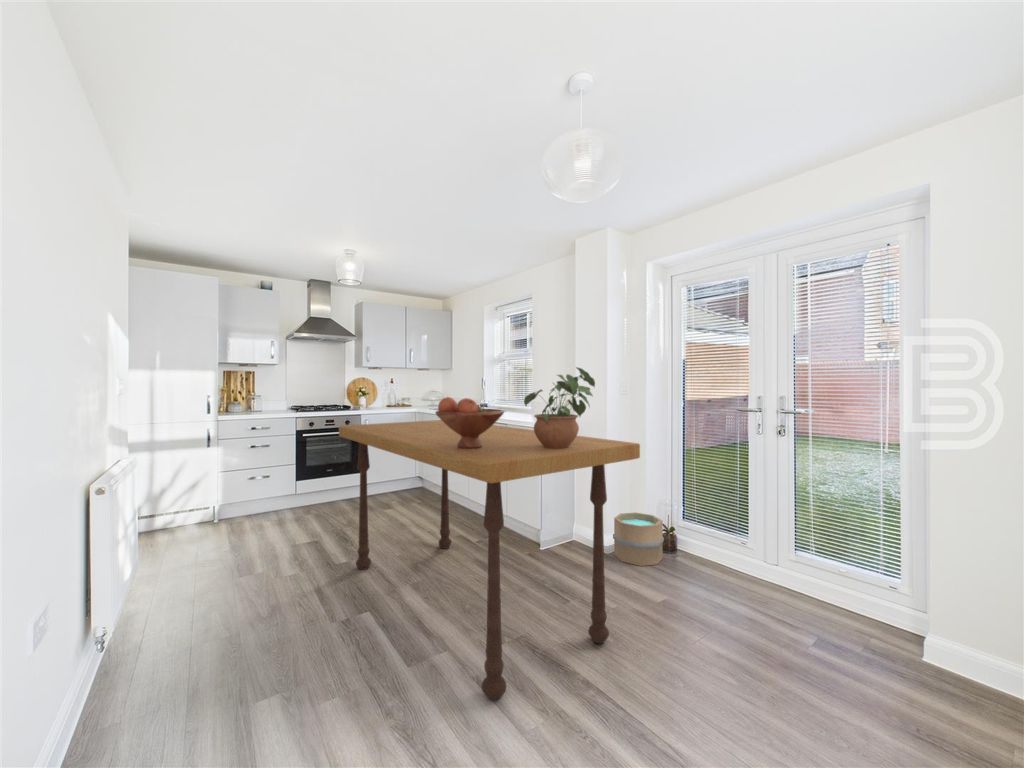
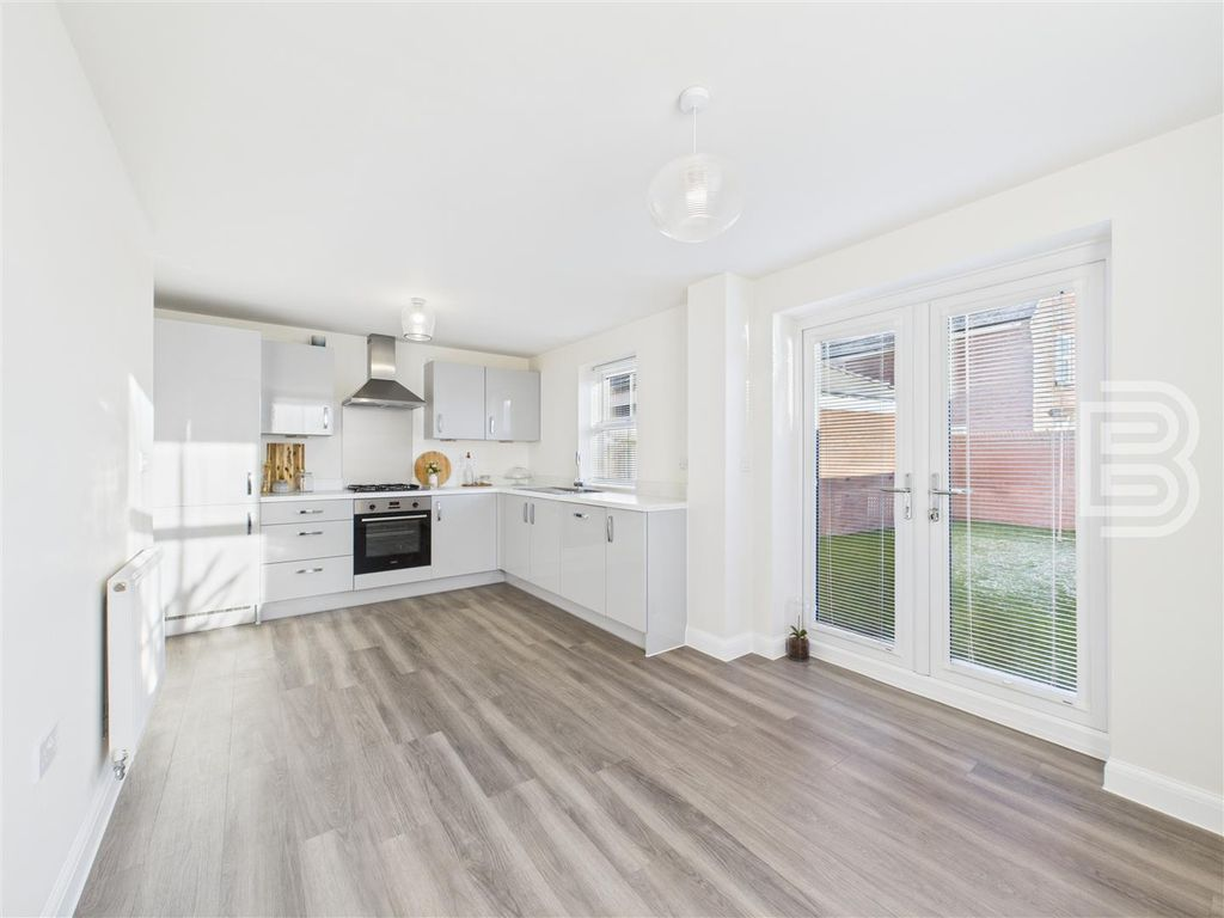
- bucket (638, 537)
- fruit bowl (469, 421)
- dining table (448, 515)
- potted plant (565, 407)
